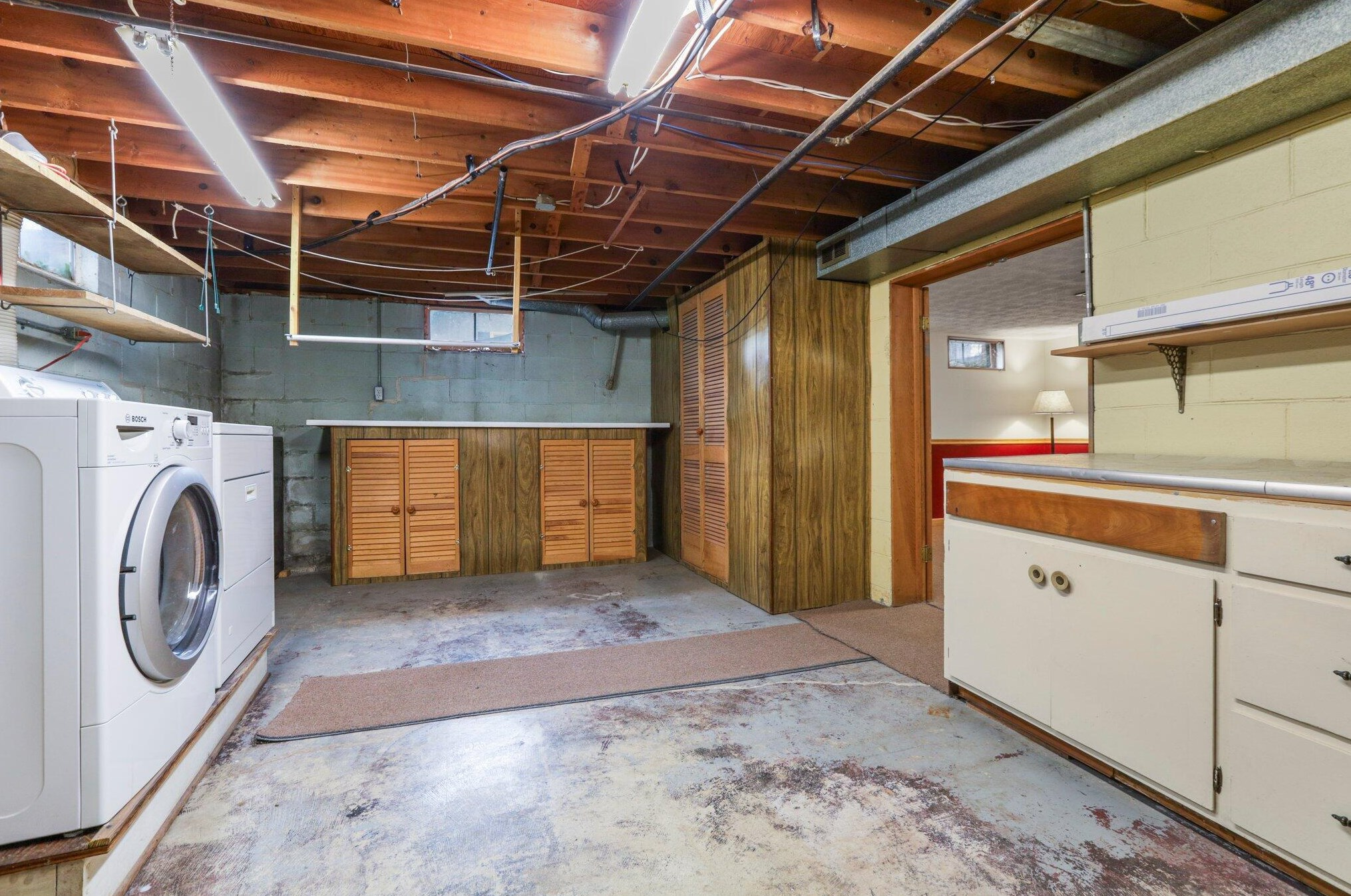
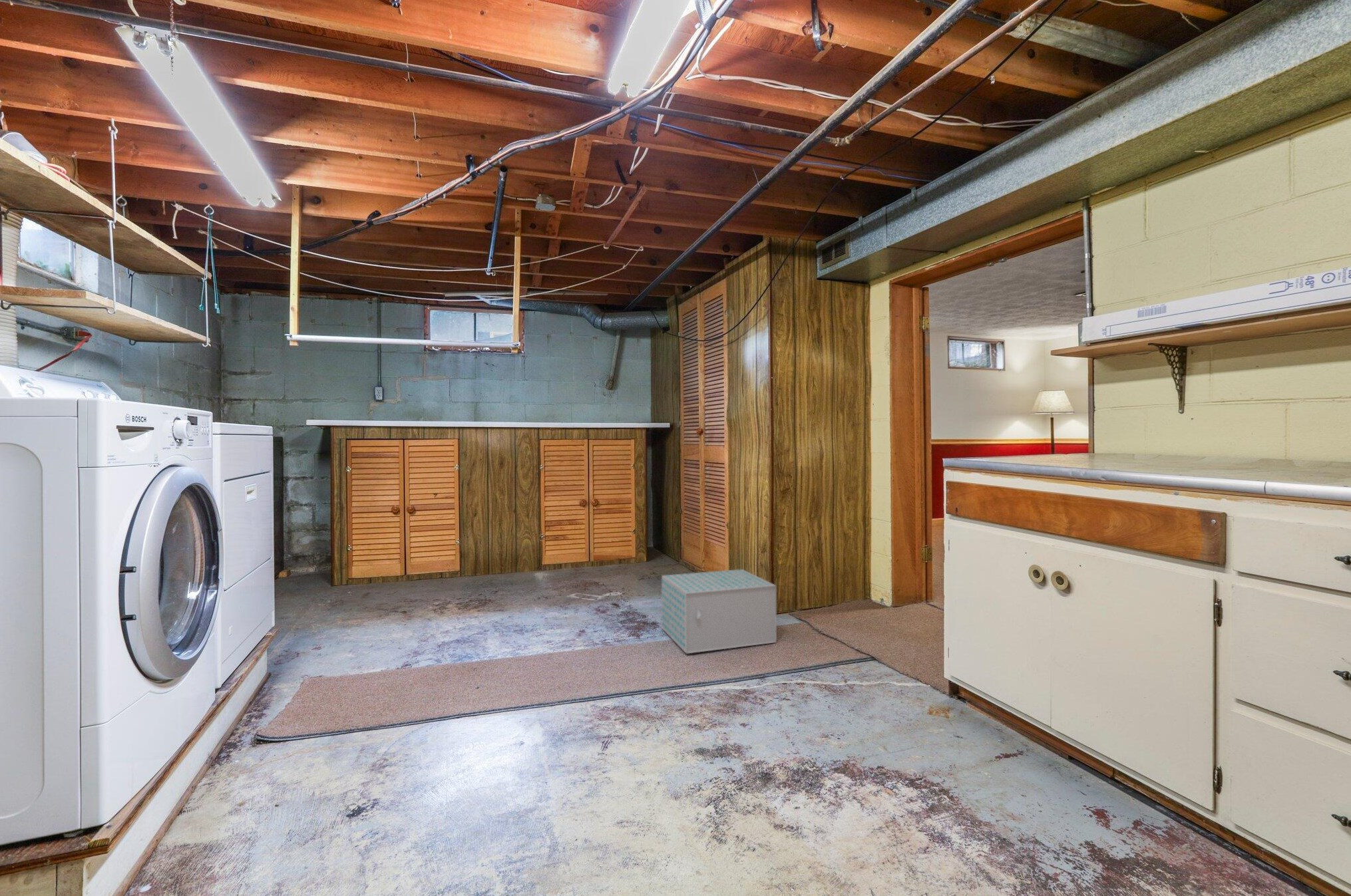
+ storage box (717, 608)
